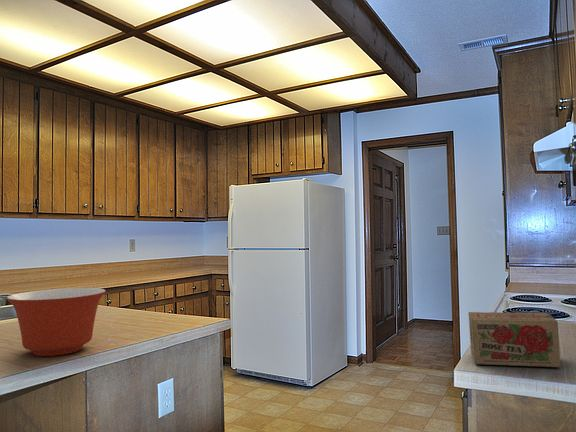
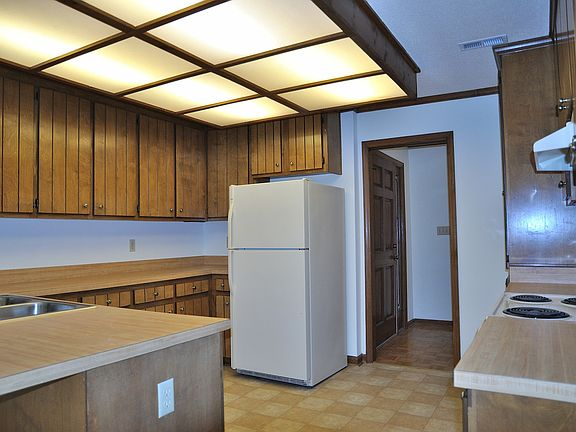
- mixing bowl (58, 321)
- tea box (511, 337)
